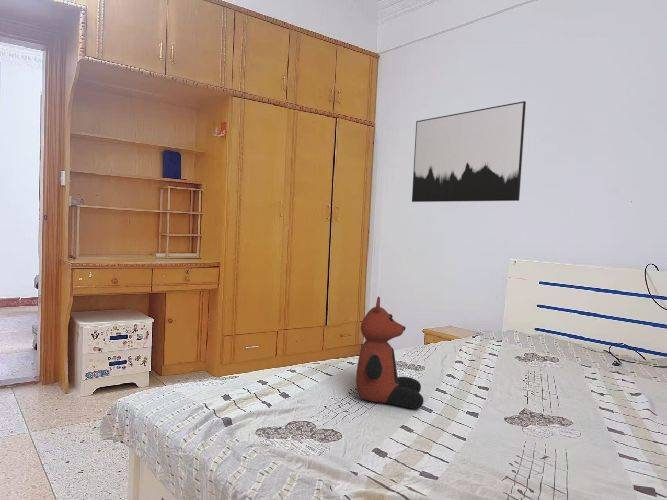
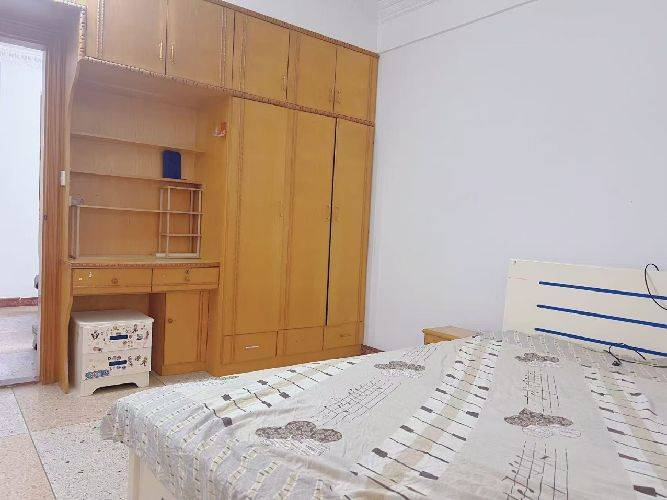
- wall art (462, 157)
- teddy bear (391, 349)
